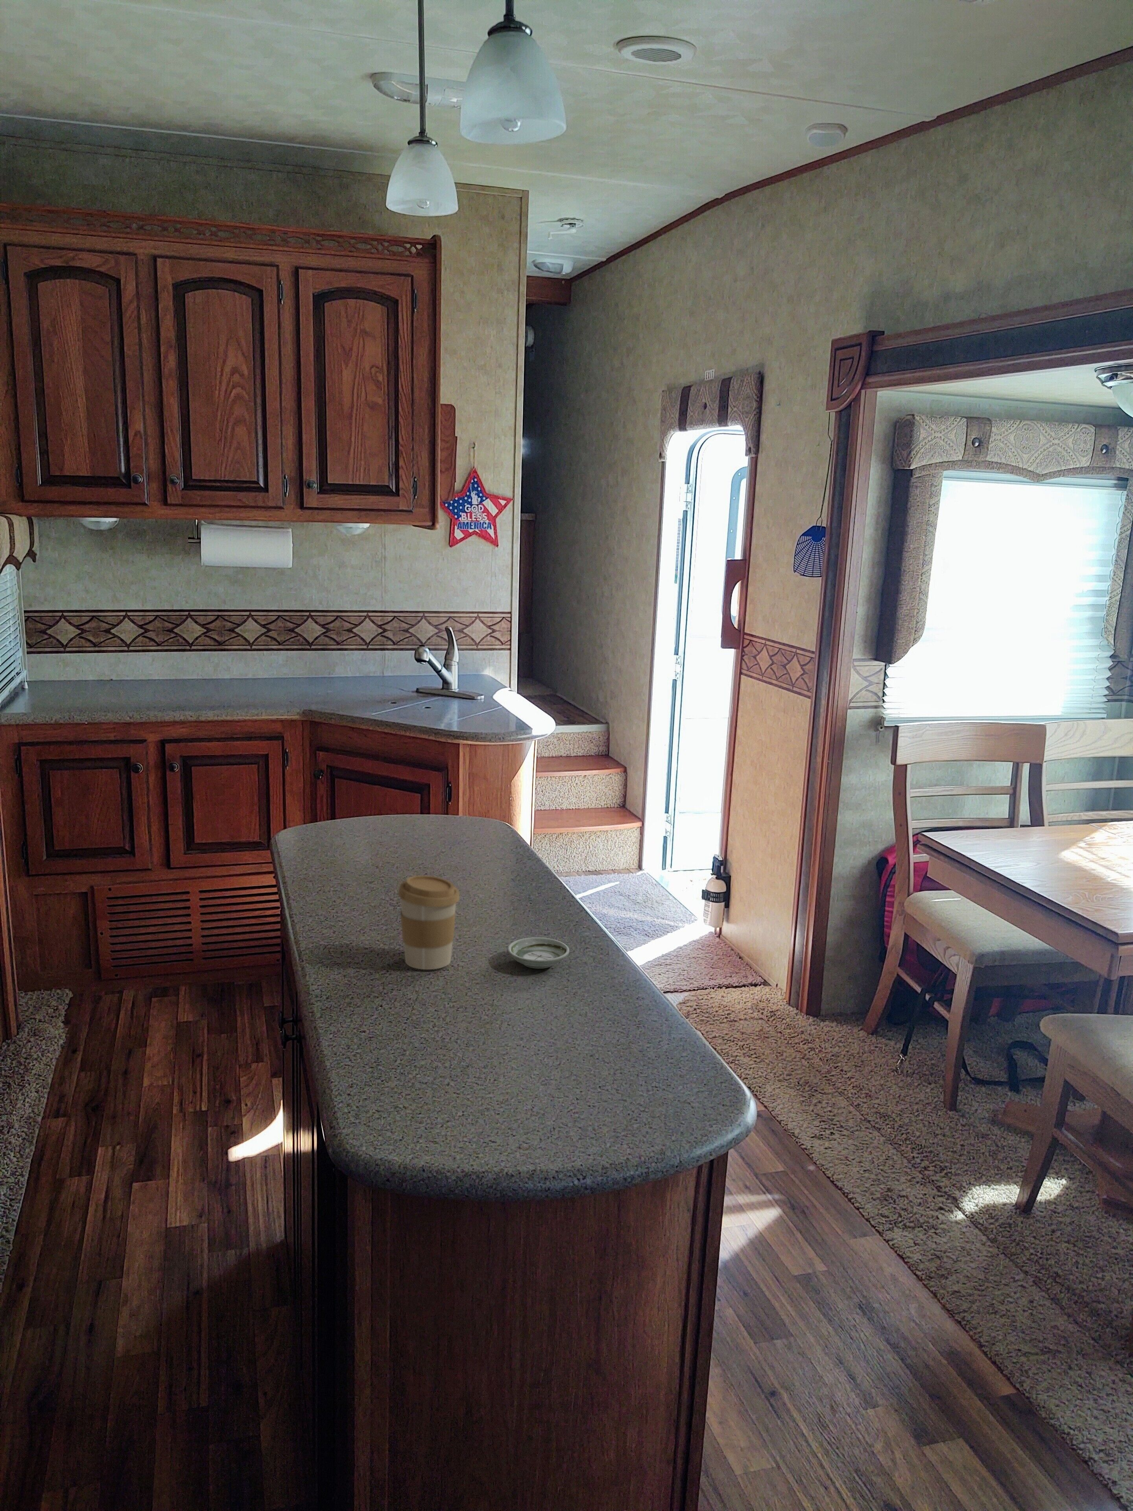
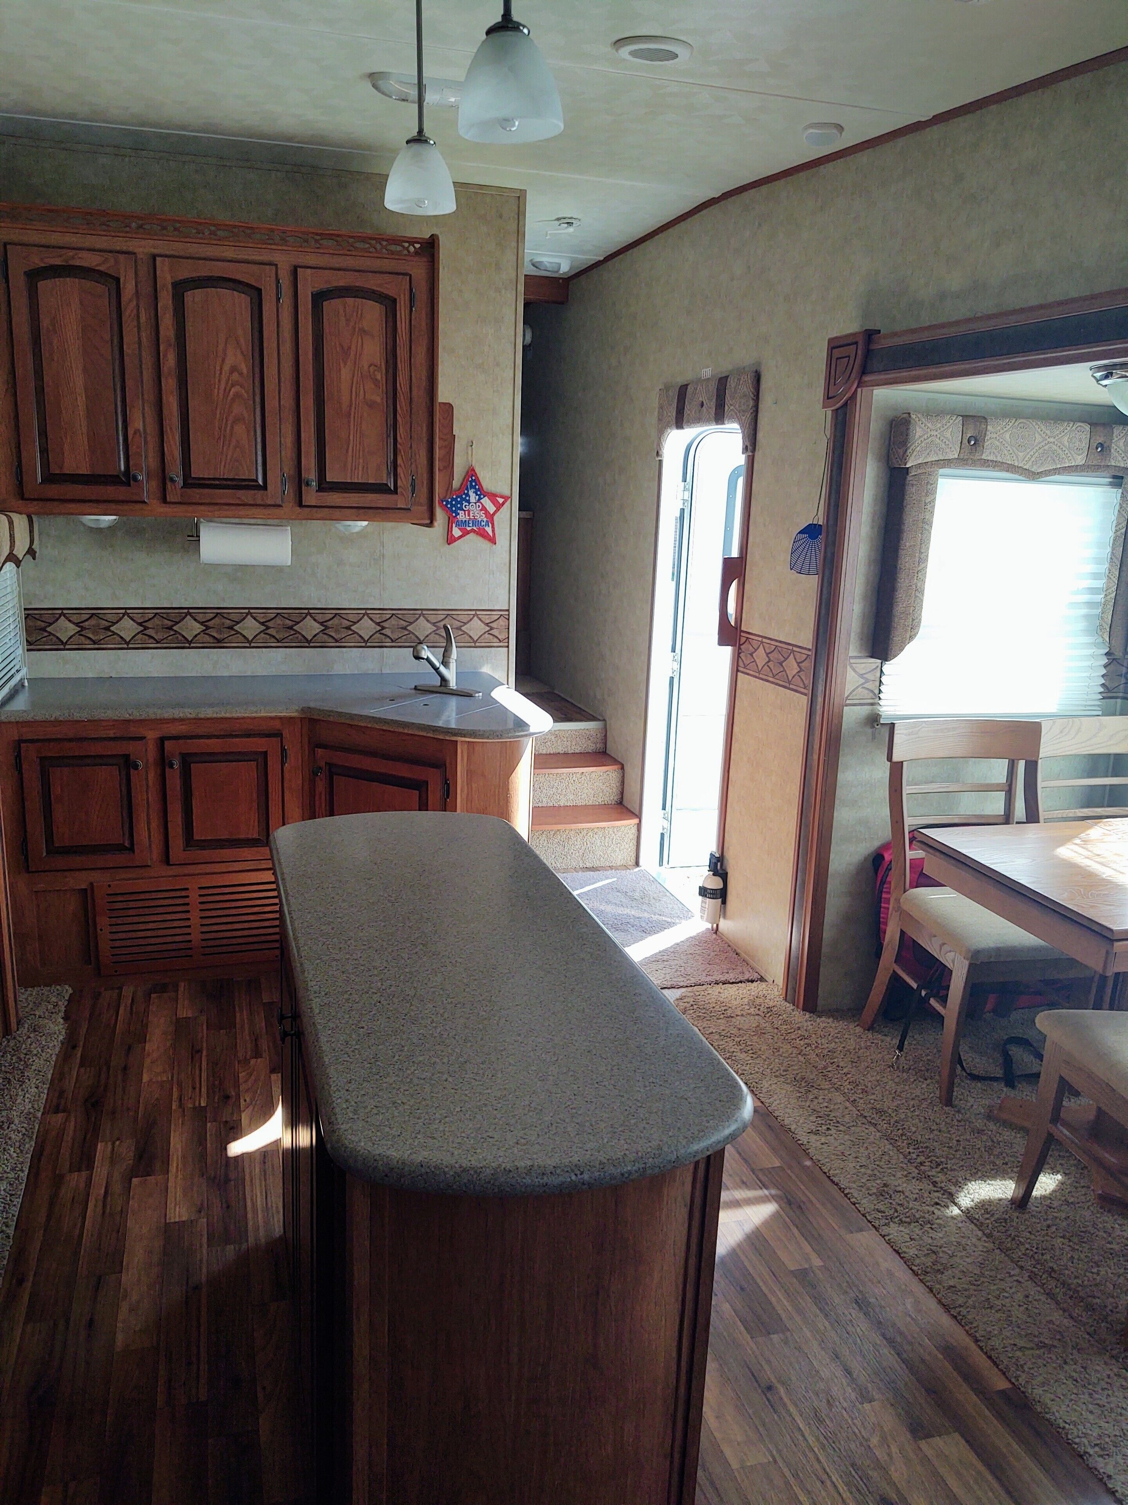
- coffee cup (428, 921)
- saucer (538, 955)
